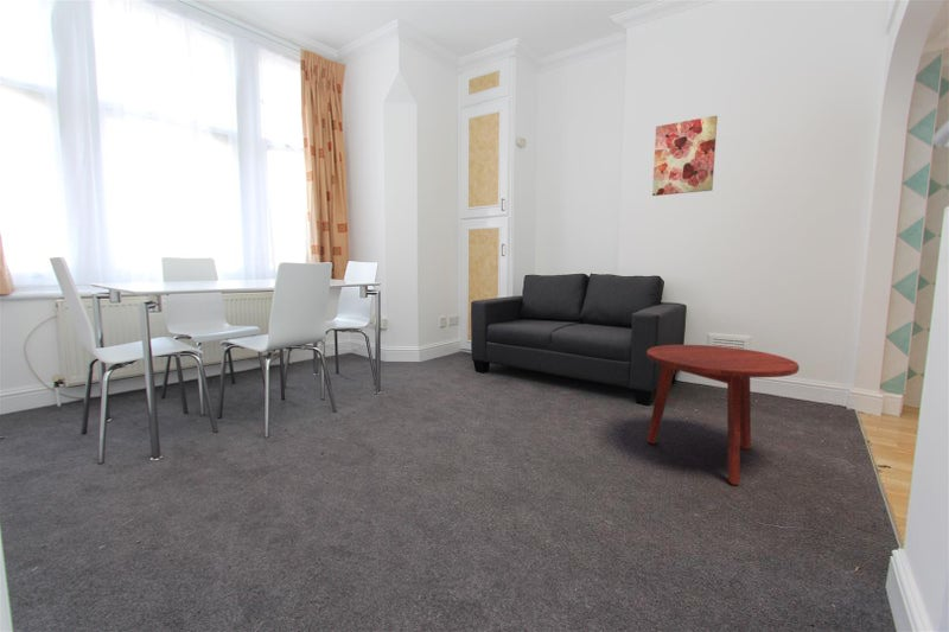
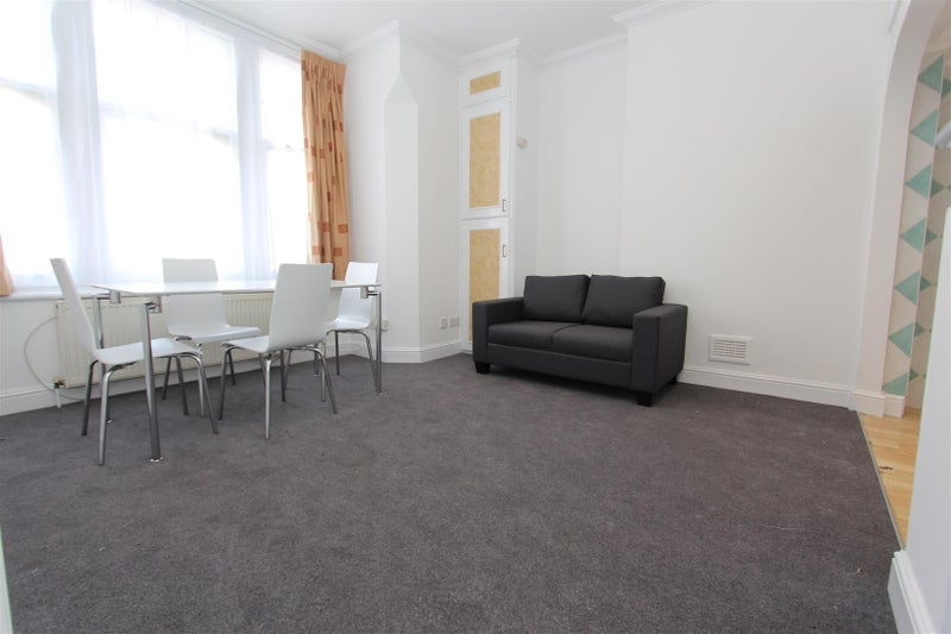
- side table (727, 407)
- wall art (683, 157)
